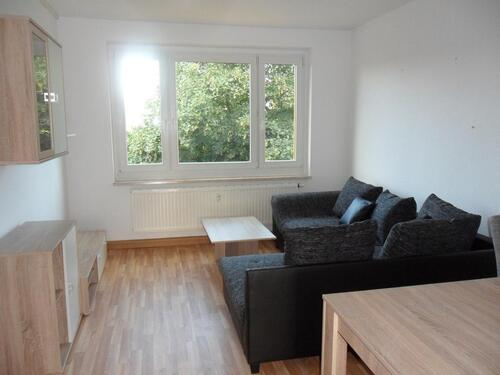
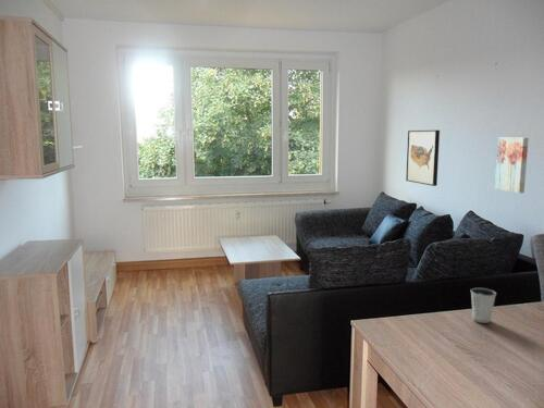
+ wall art (510, 164)
+ wall art (421, 157)
+ dixie cup (482, 306)
